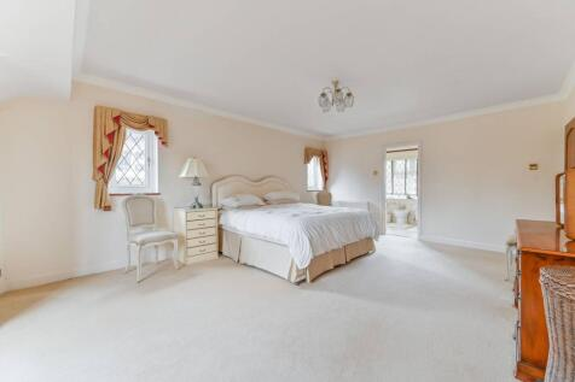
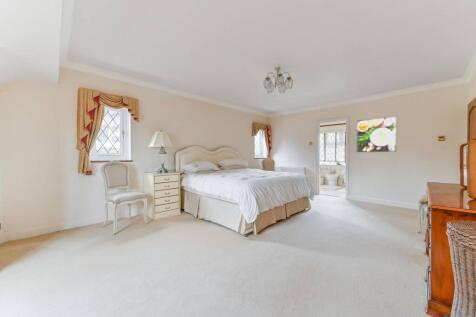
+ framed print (375, 135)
